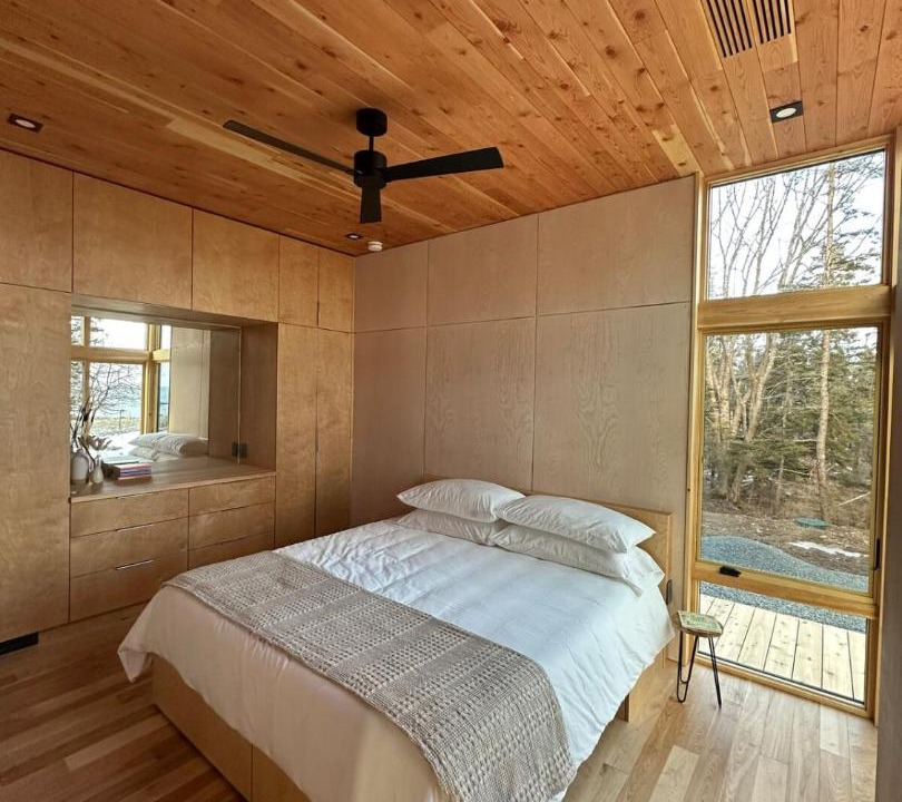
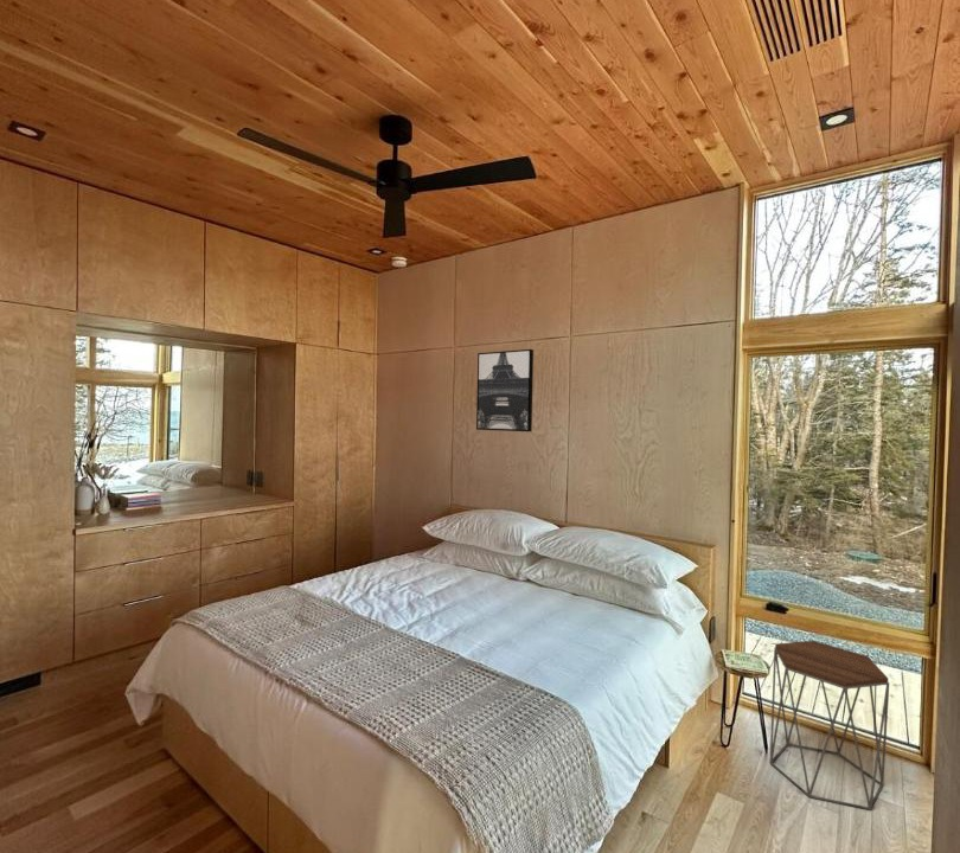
+ wall art (504, 391)
+ side table (828, 714)
